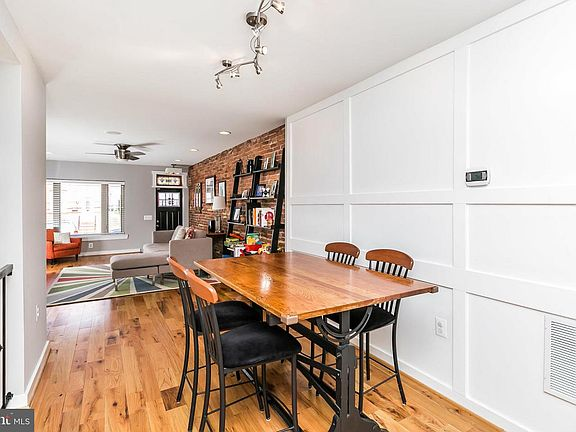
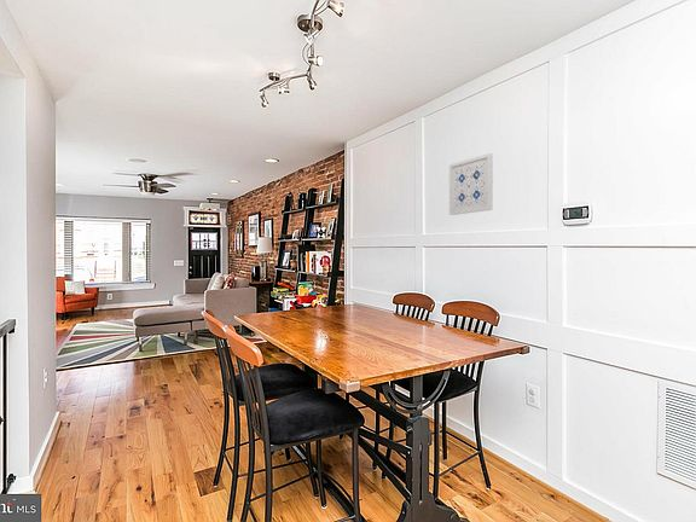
+ wall art (469, 186)
